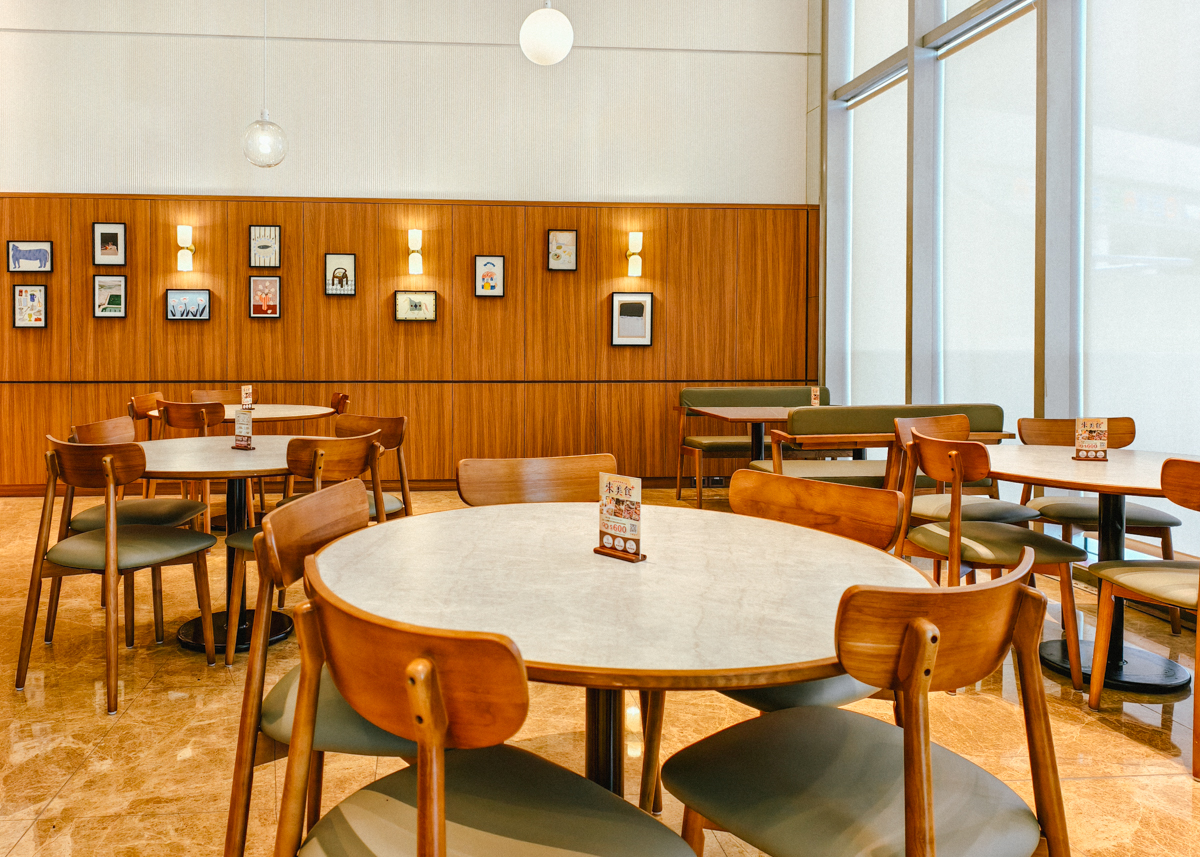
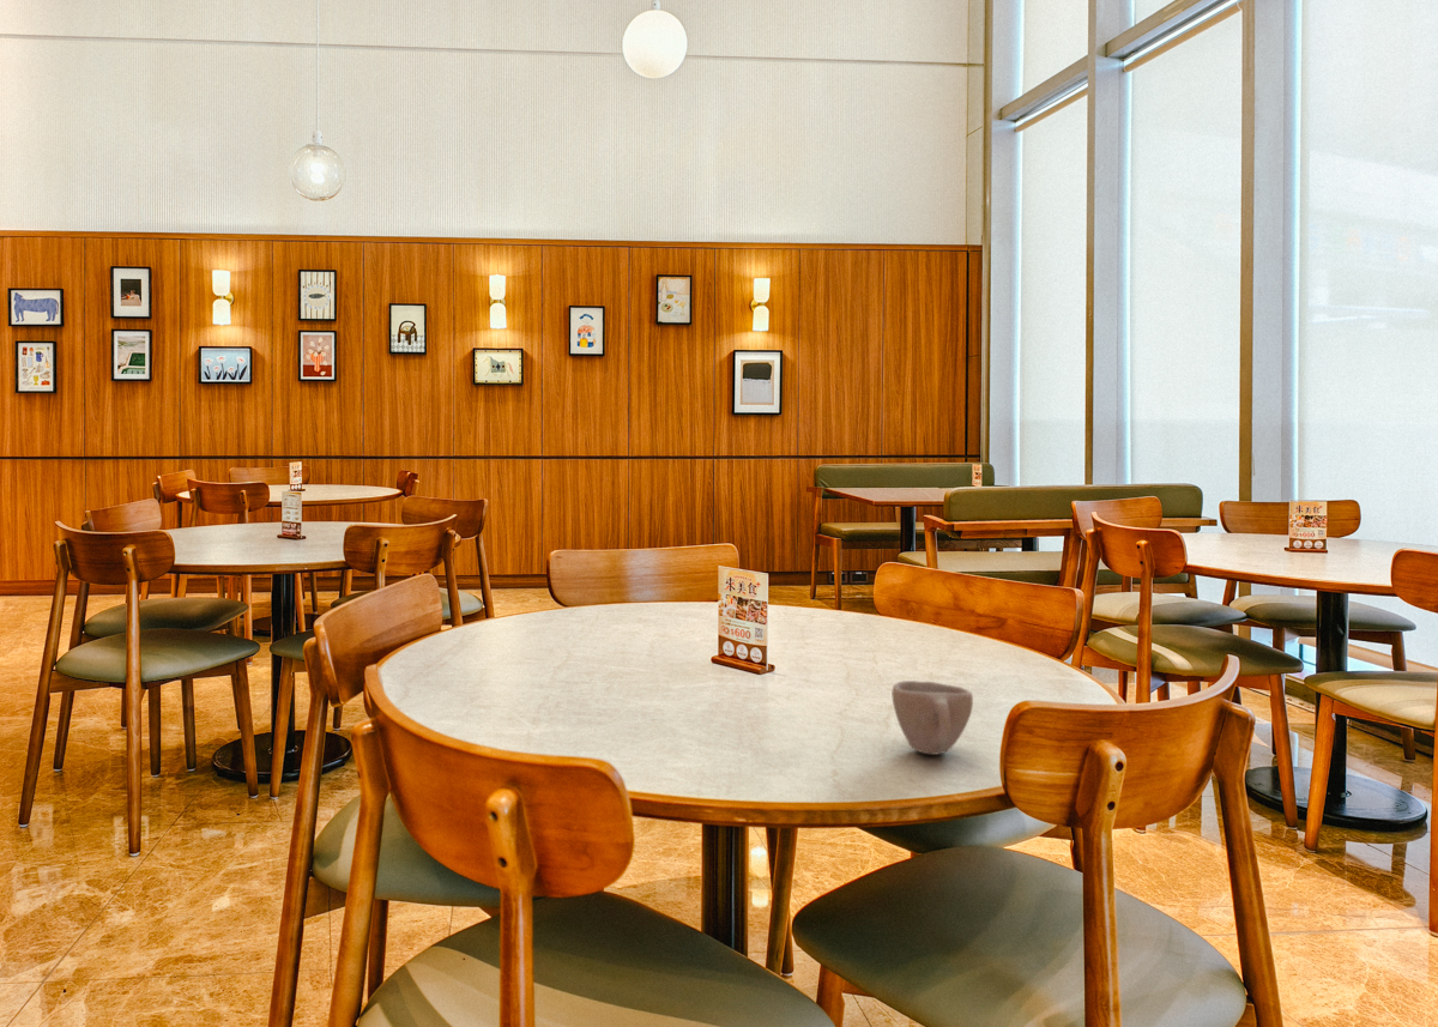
+ cup (935, 720)
